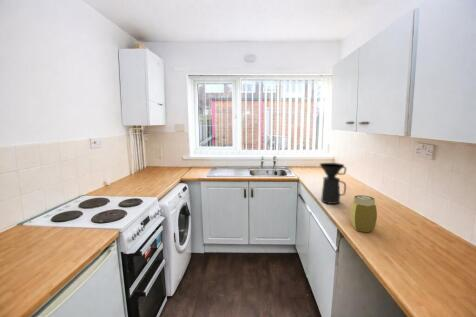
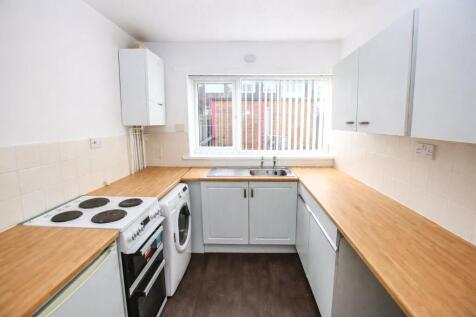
- jar (363, 213)
- coffee maker (331, 183)
